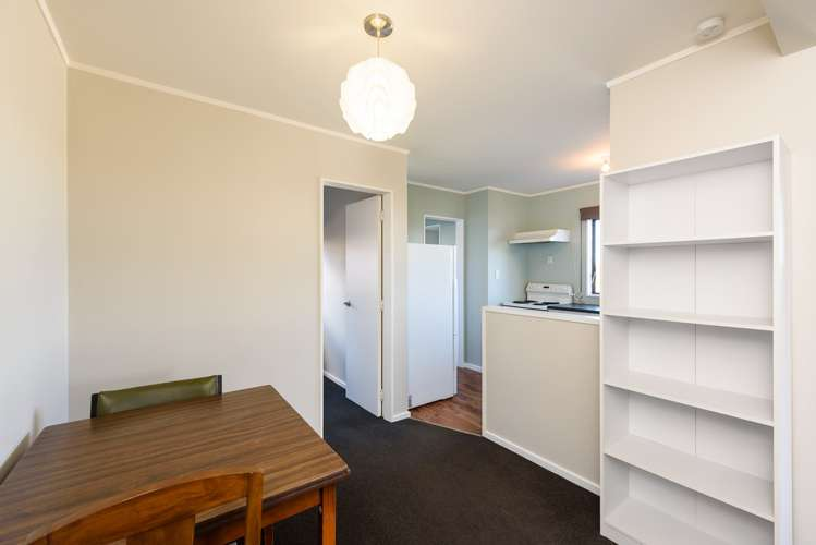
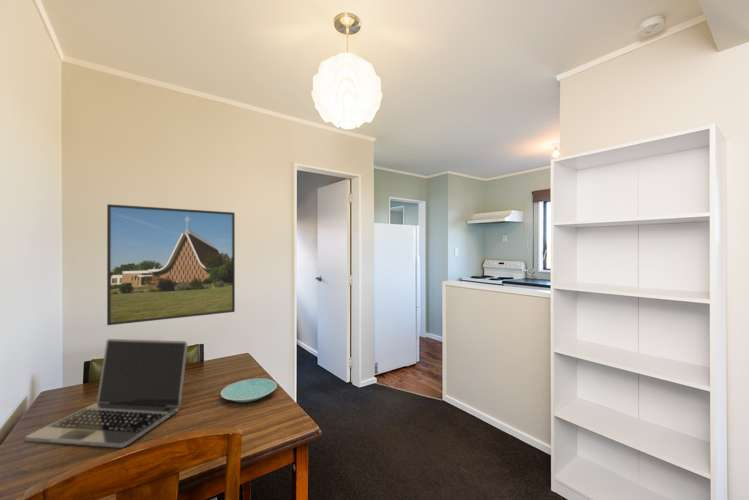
+ plate (249, 391)
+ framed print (177, 263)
+ laptop (114, 386)
